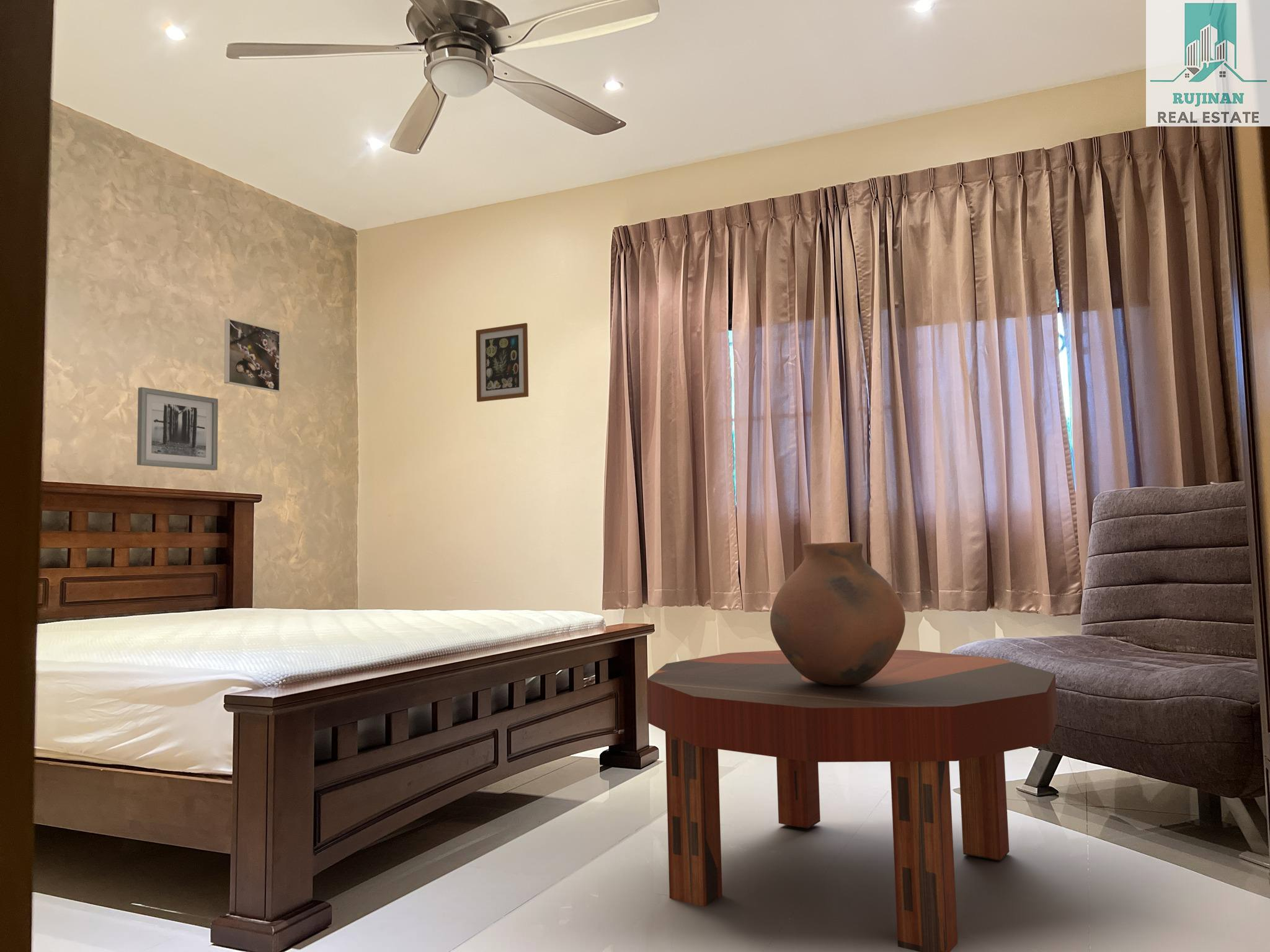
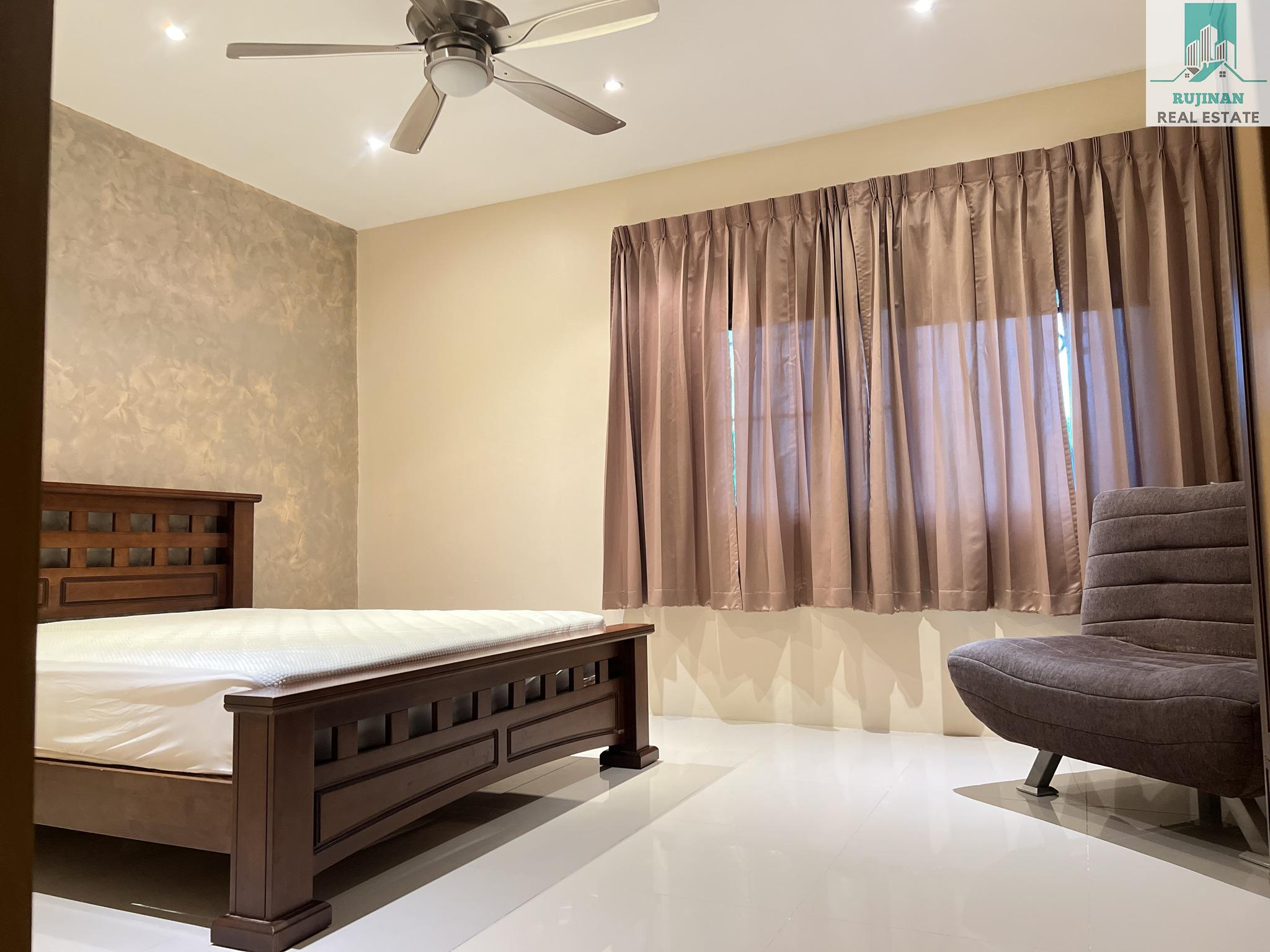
- vase (836, 611)
- coffee table (849, 761)
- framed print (252, 356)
- wall art (502, 363)
- wall art (179, 430)
